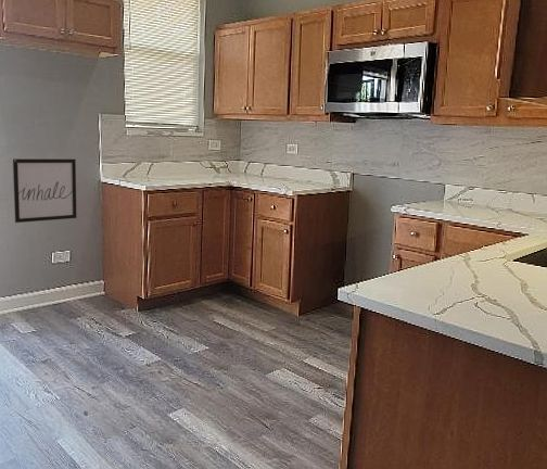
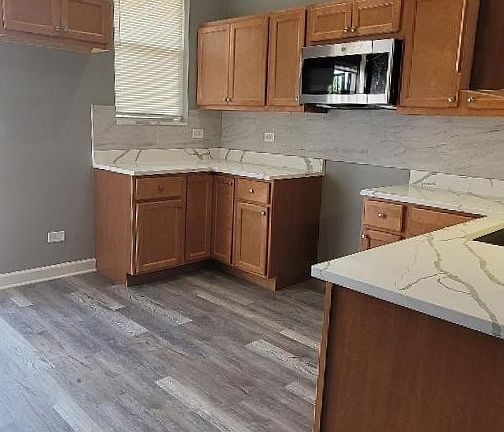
- wall art (46, 189)
